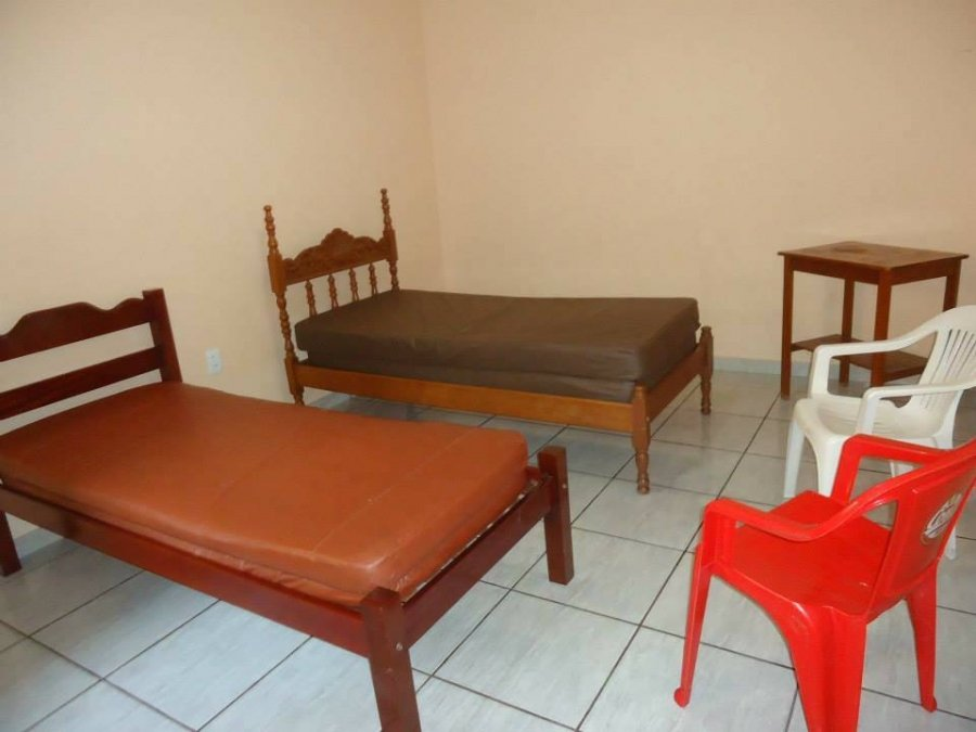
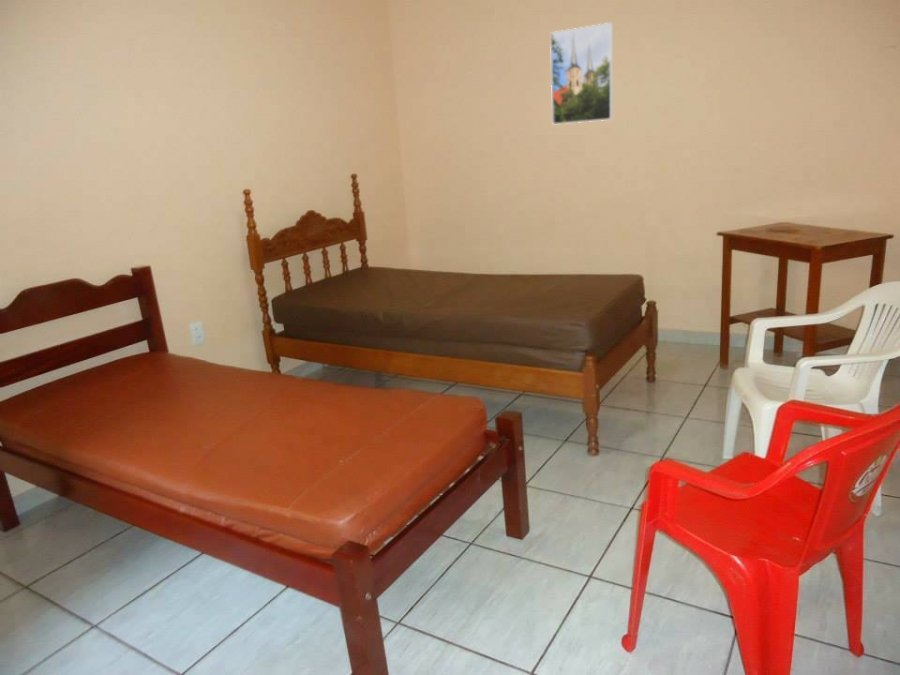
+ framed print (581, 75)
